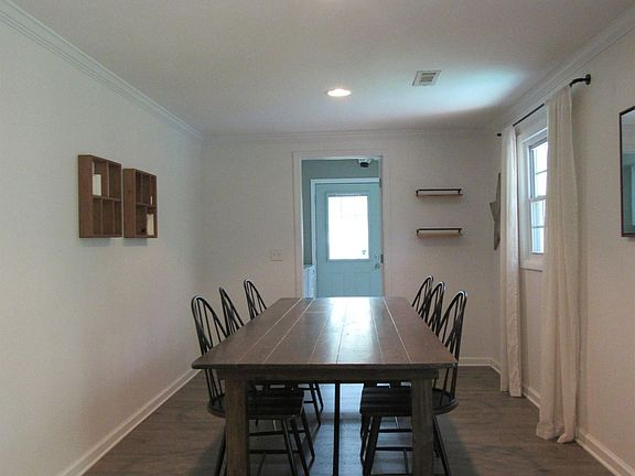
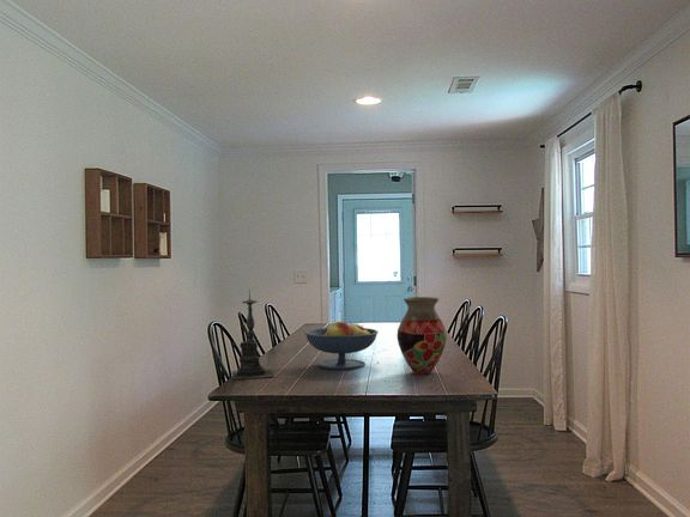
+ fruit bowl (341, 342)
+ candle holder (250, 330)
+ vase (422, 335)
